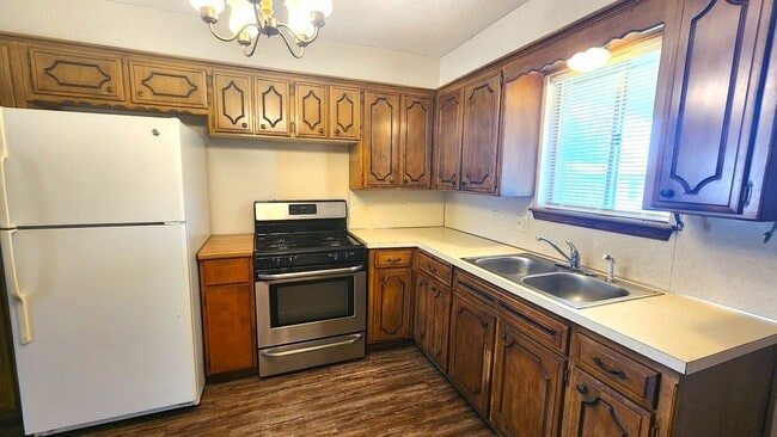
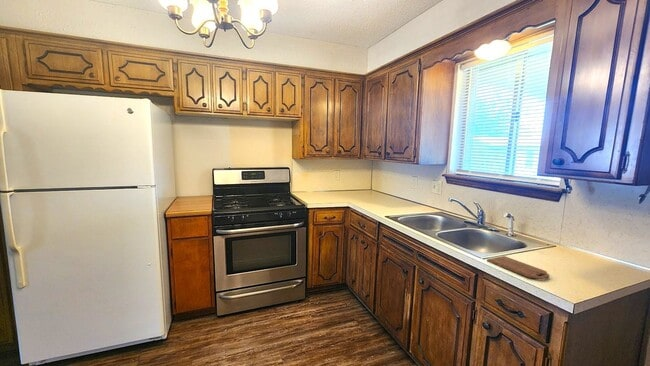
+ cutting board (518, 267)
